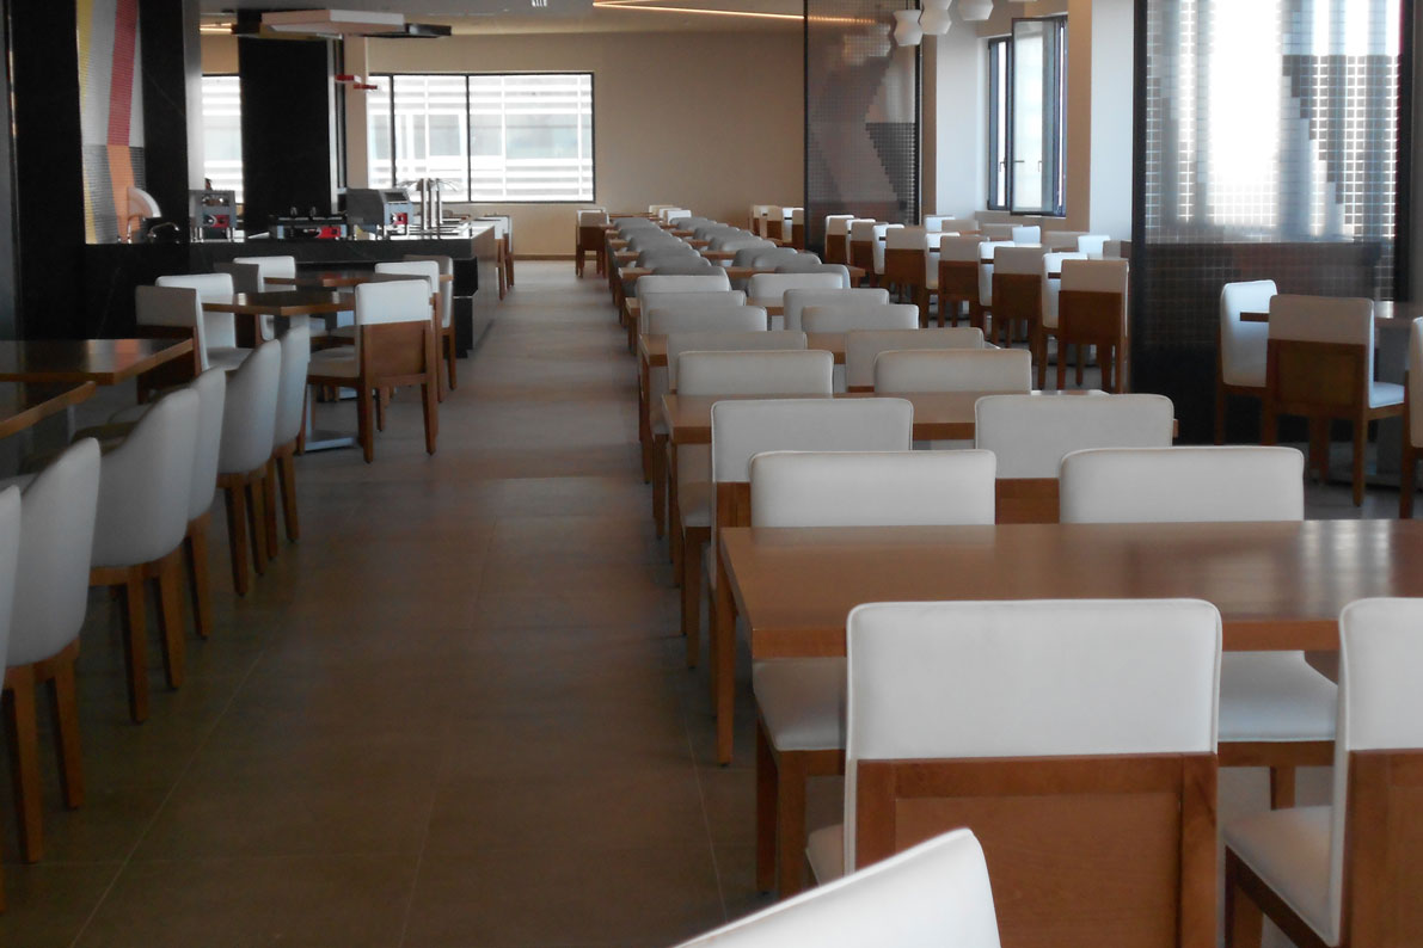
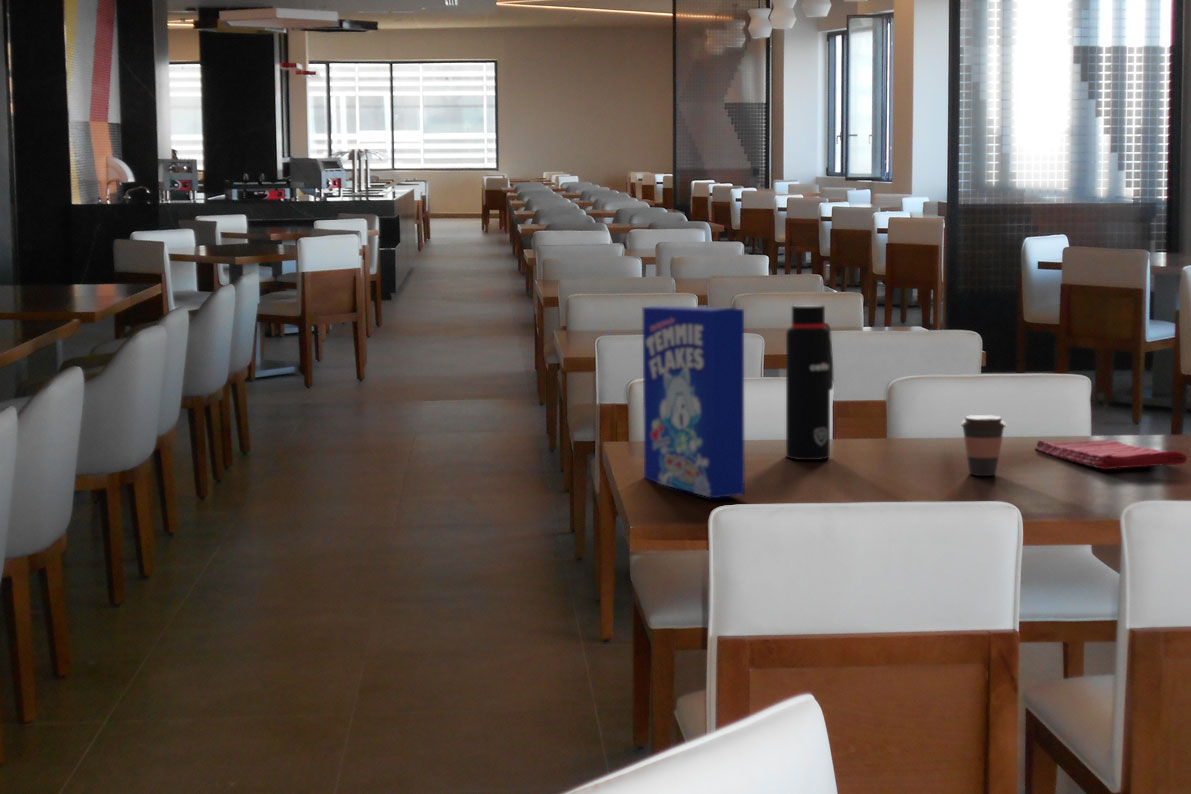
+ dish towel (1108, 451)
+ cereal box (691, 397)
+ coffee cup (982, 445)
+ water bottle (811, 381)
